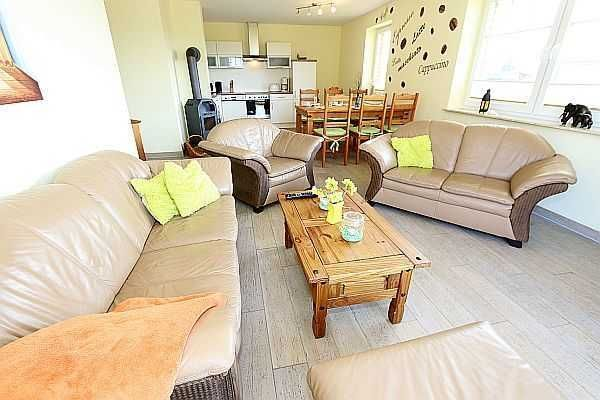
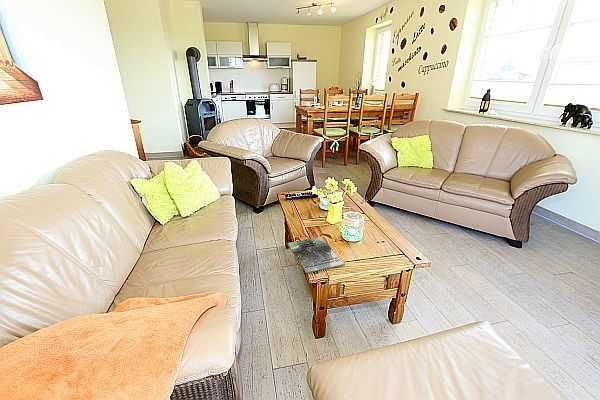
+ magazine (314, 253)
